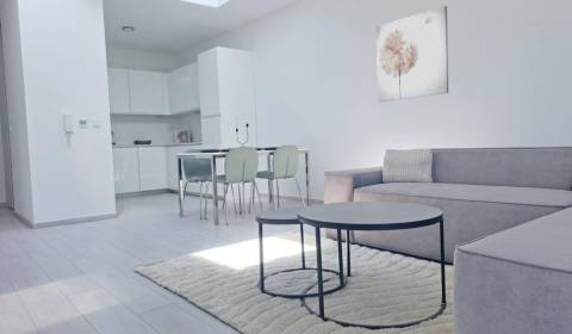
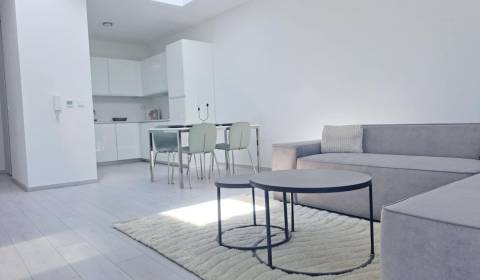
- wall art (410, 57)
